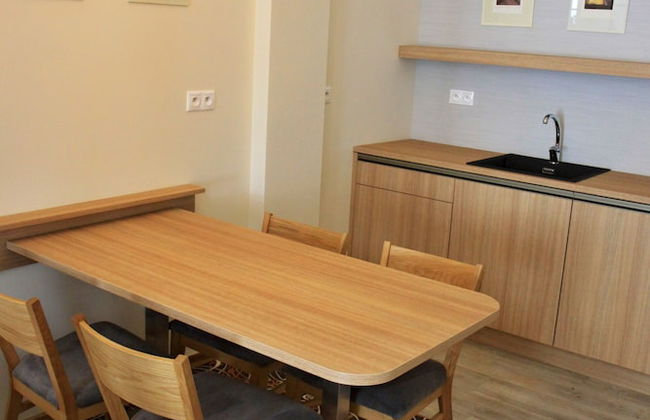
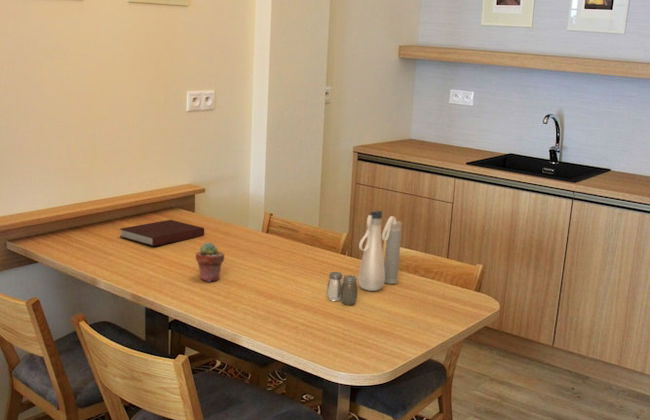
+ salt and pepper shaker (342, 287)
+ notebook (162, 232)
+ water bottle (379, 248)
+ potted succulent (209, 260)
